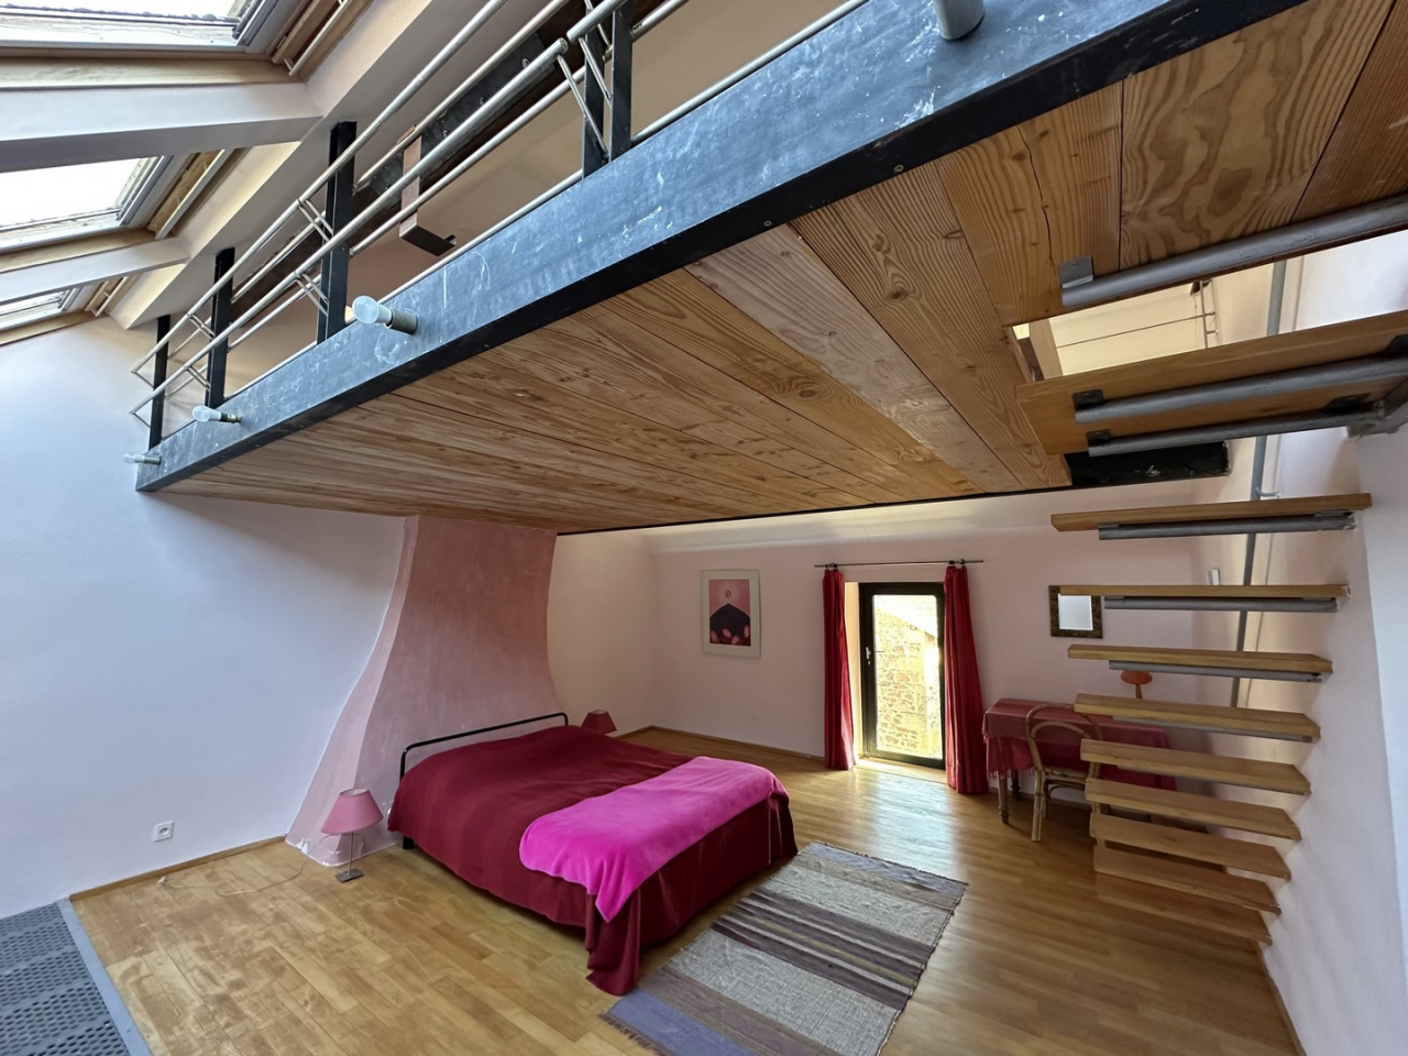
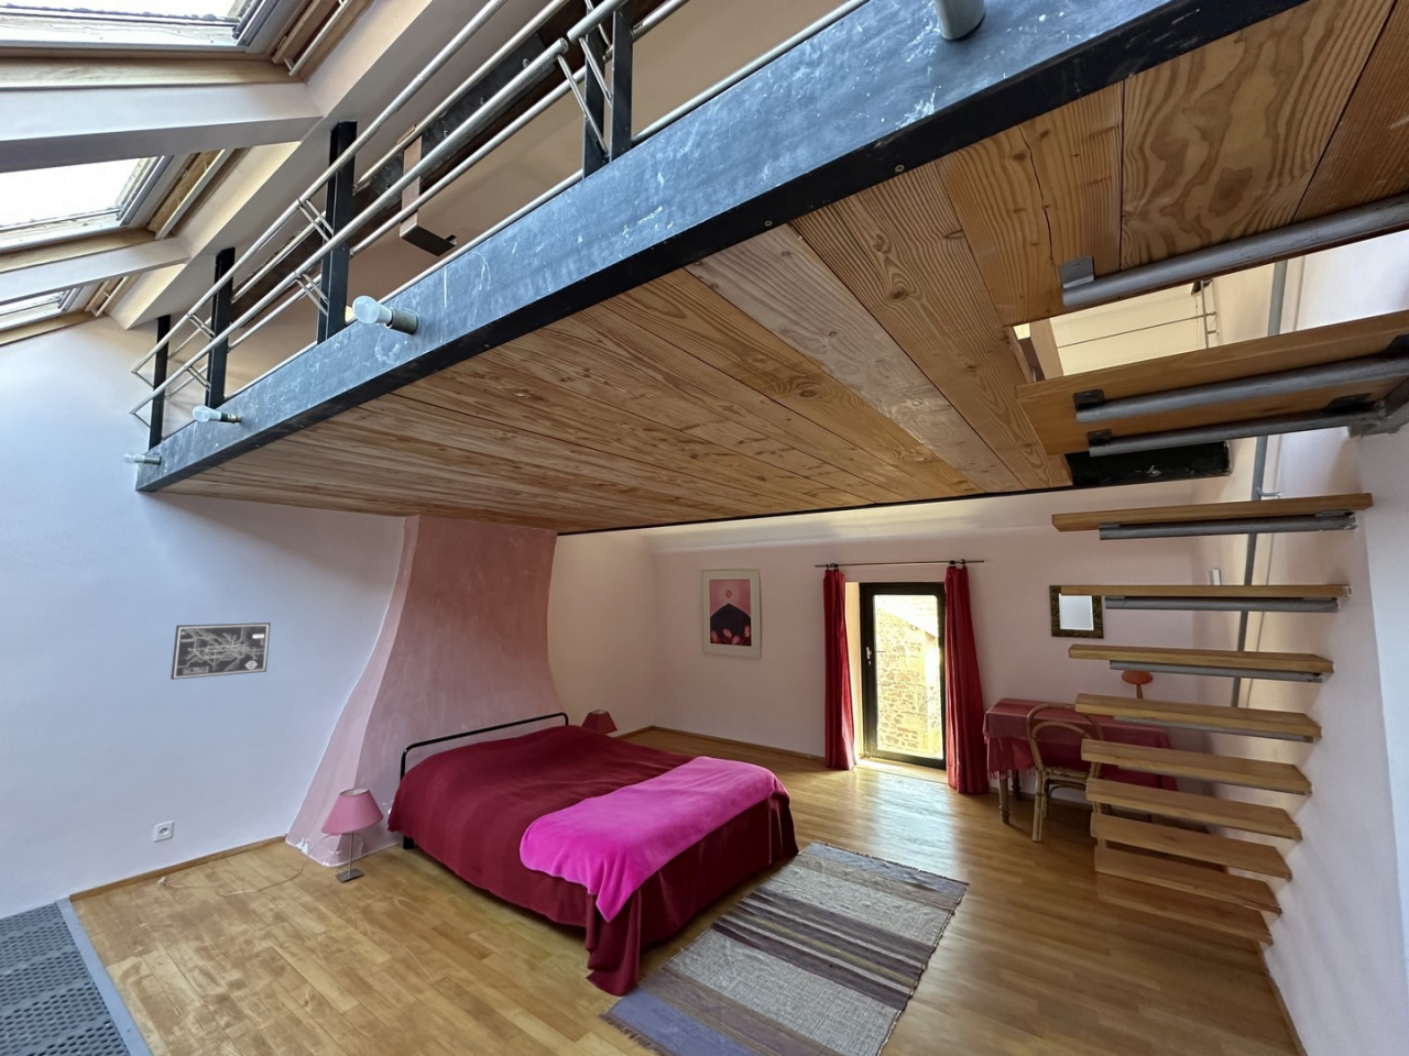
+ wall art (222, 649)
